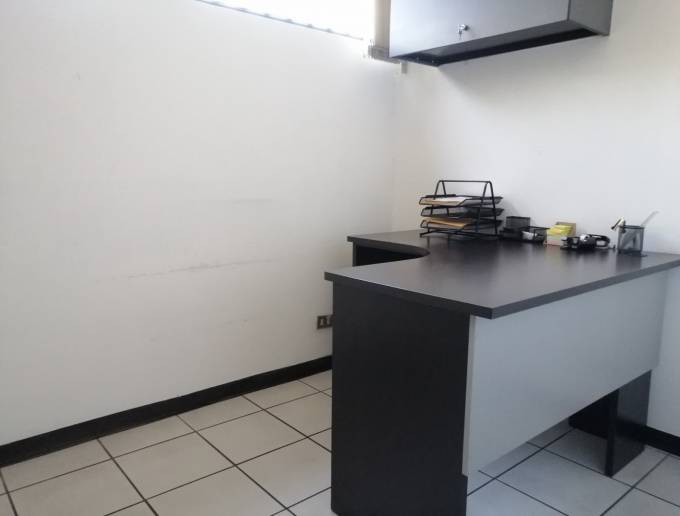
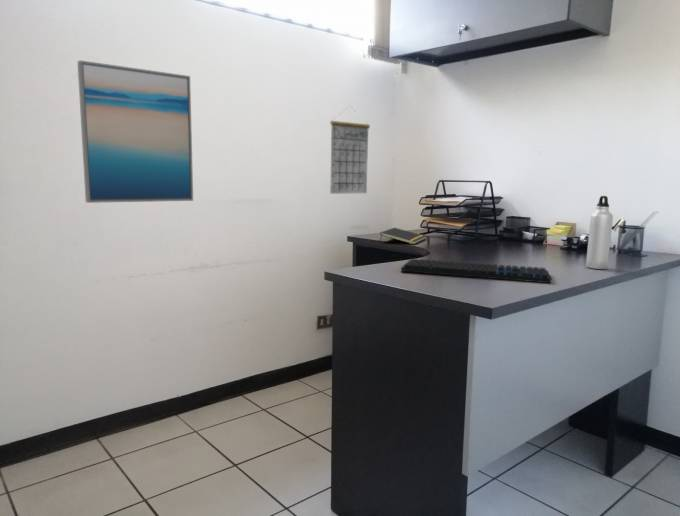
+ keyboard (474, 268)
+ notepad (403, 235)
+ calendar (349, 150)
+ wall art (139, 136)
+ water bottle (600, 232)
